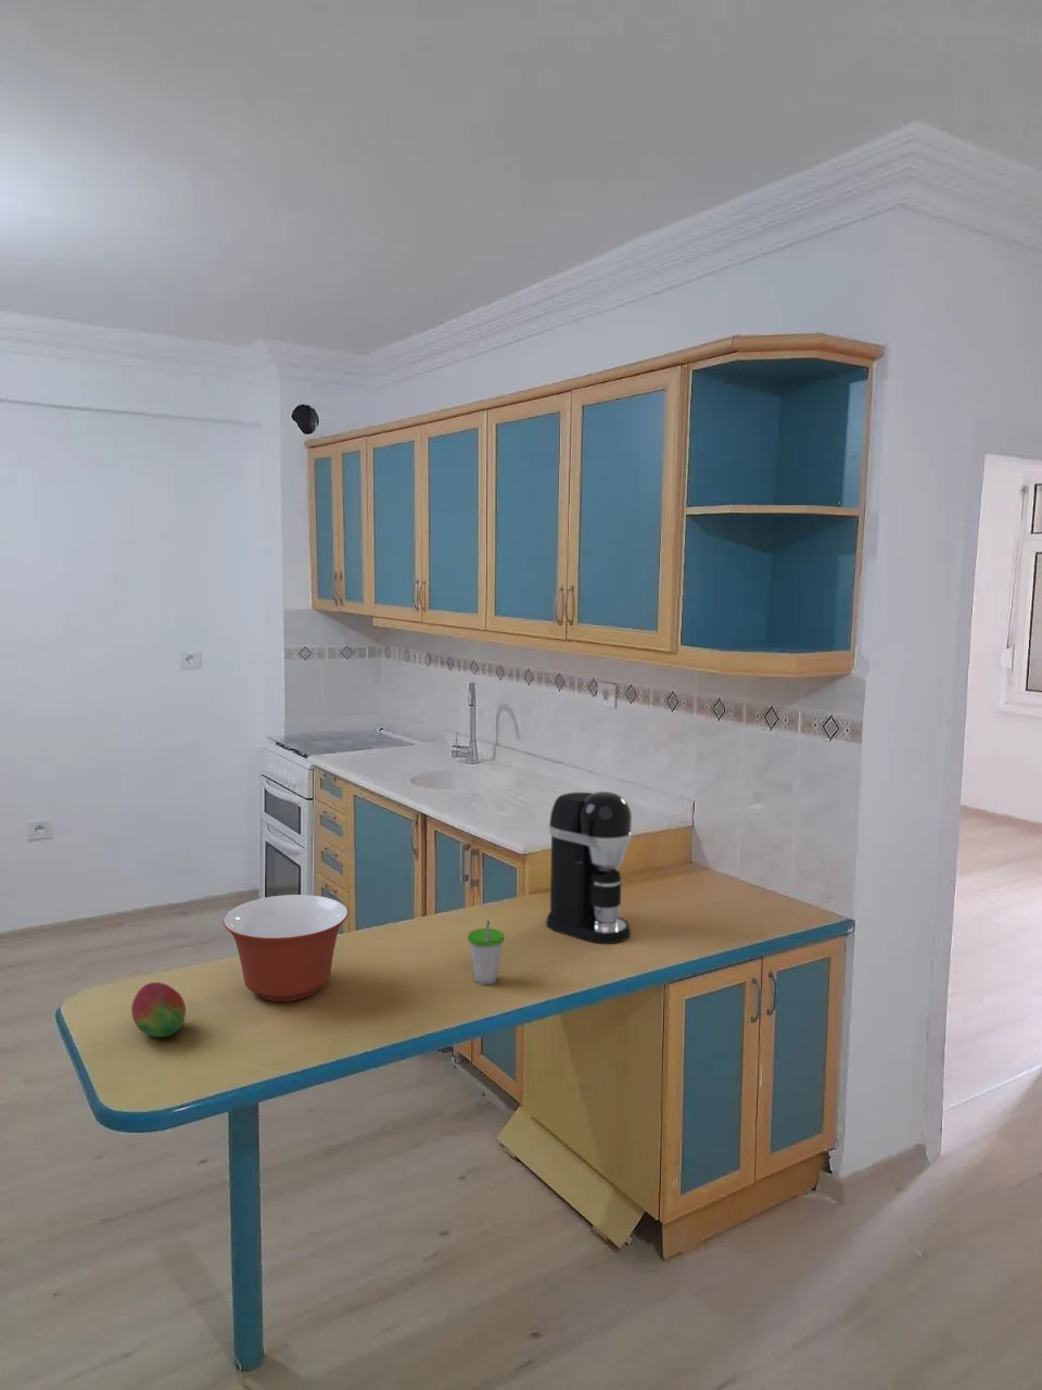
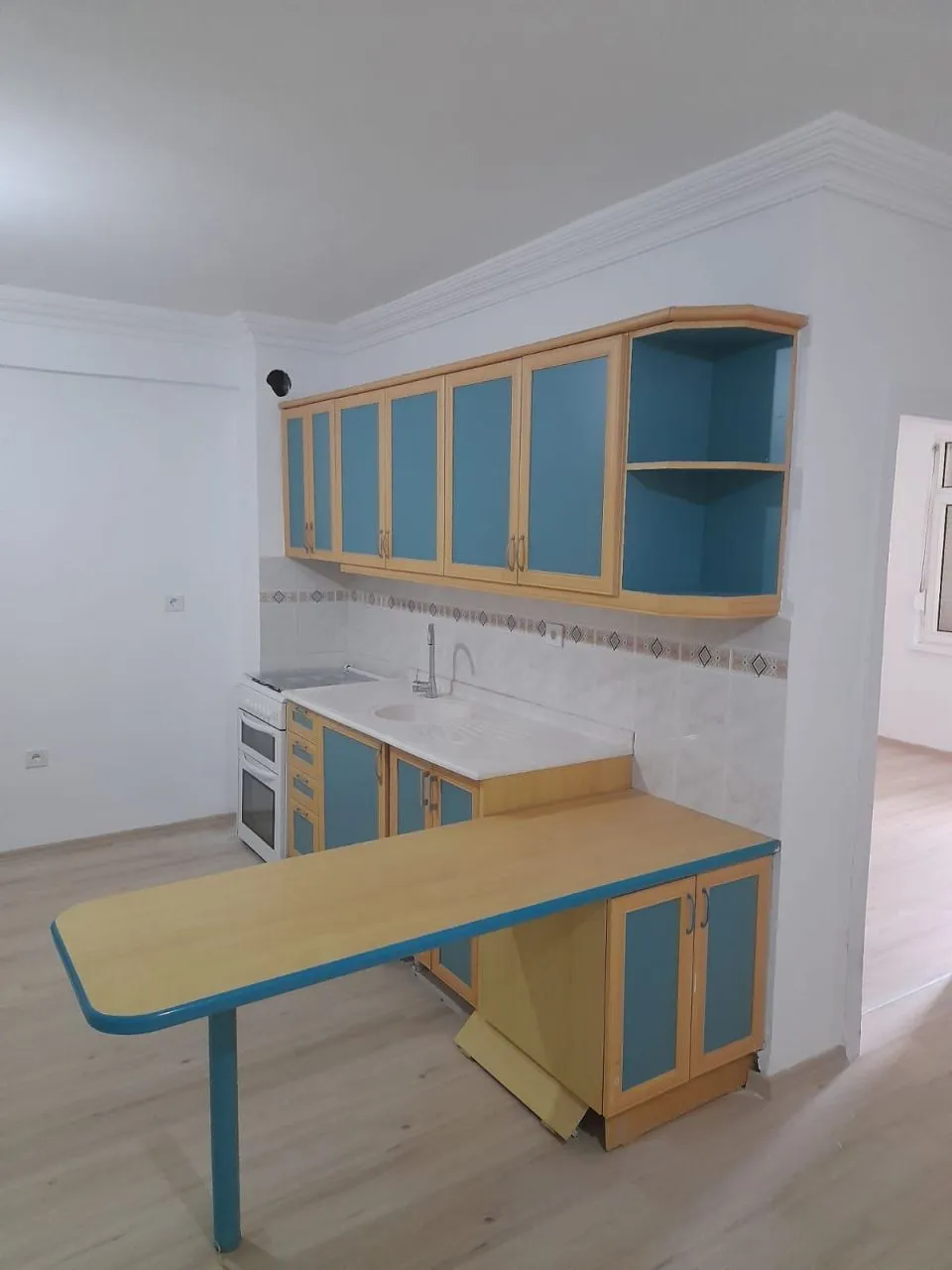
- mixing bowl (287, 951)
- fruit (160, 1010)
- cup (485, 947)
- coffee maker (588, 860)
